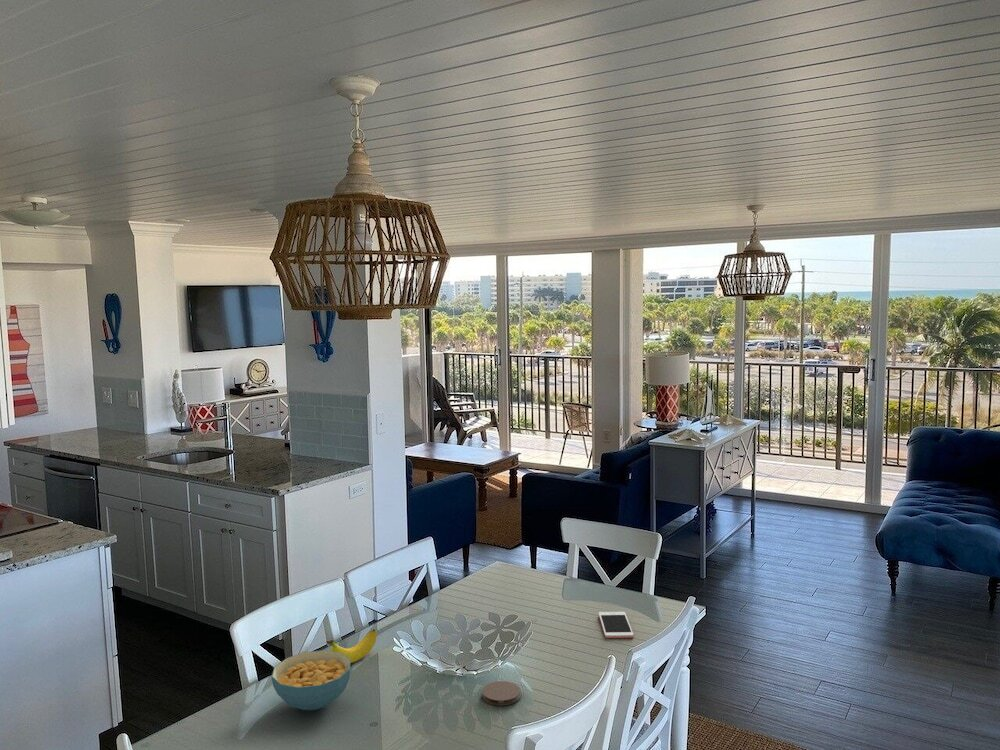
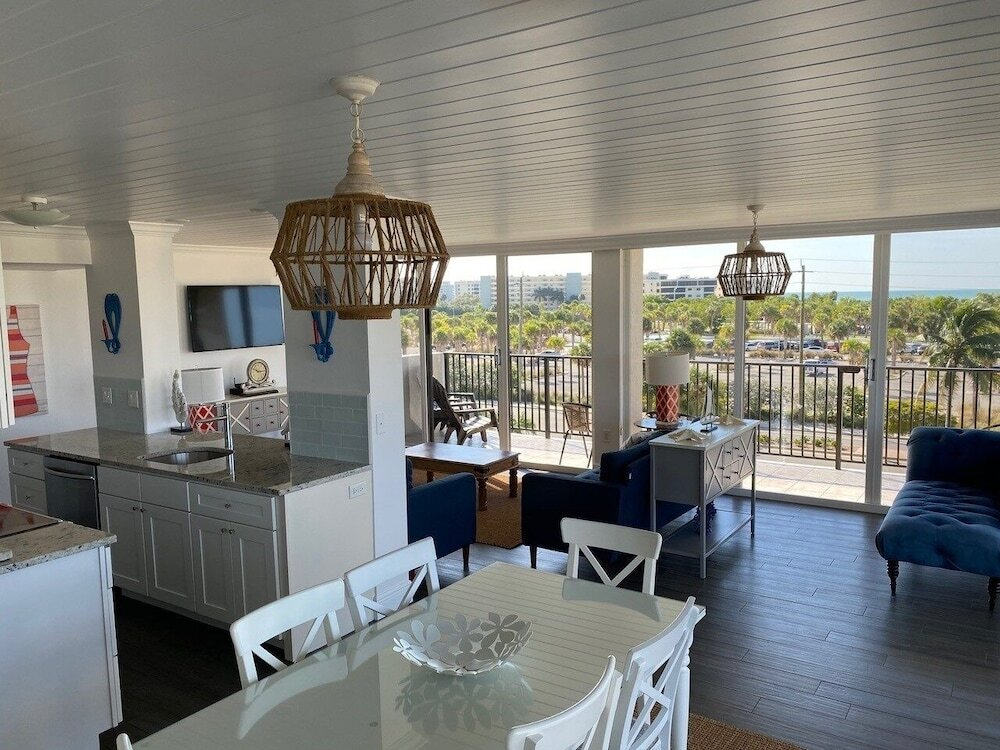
- cereal bowl (312, 686)
- coaster (501, 692)
- cell phone (615, 624)
- banana (352, 647)
